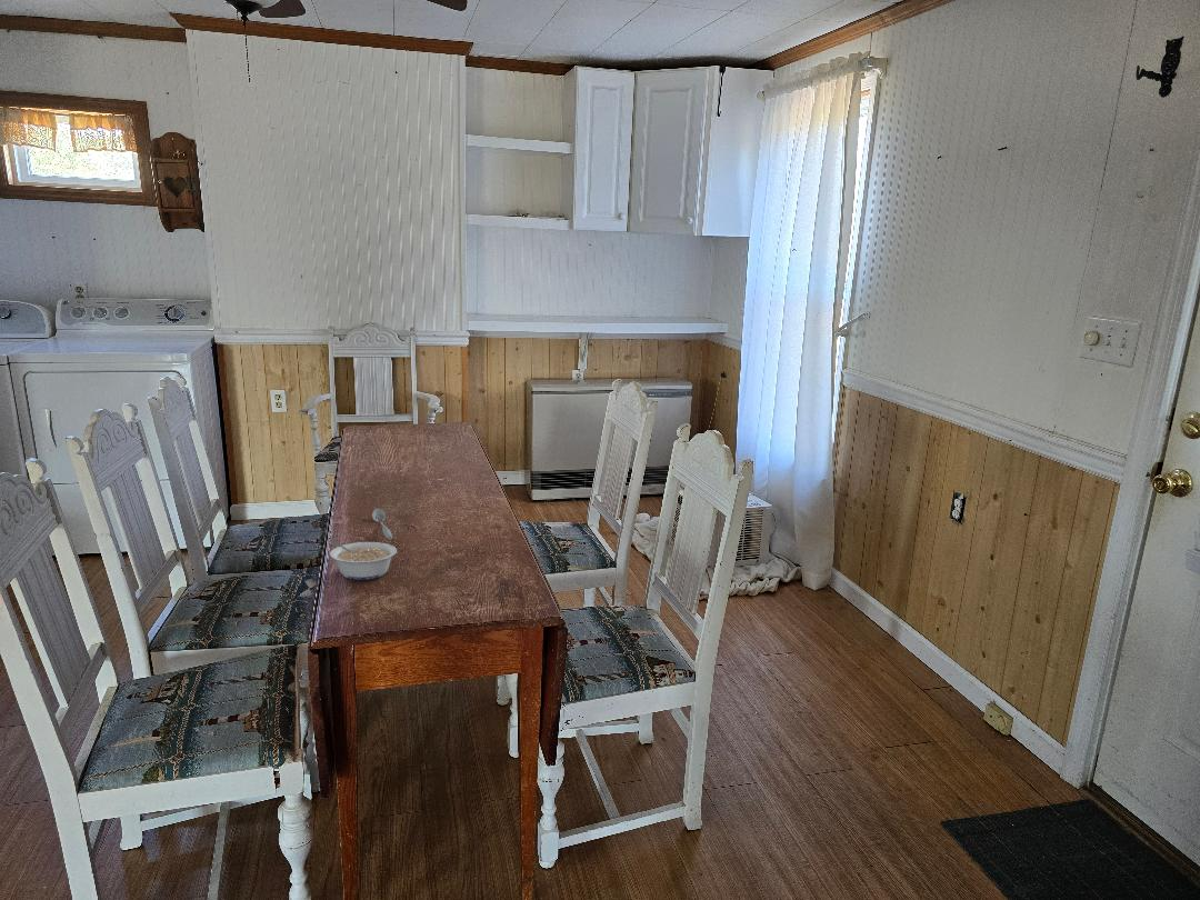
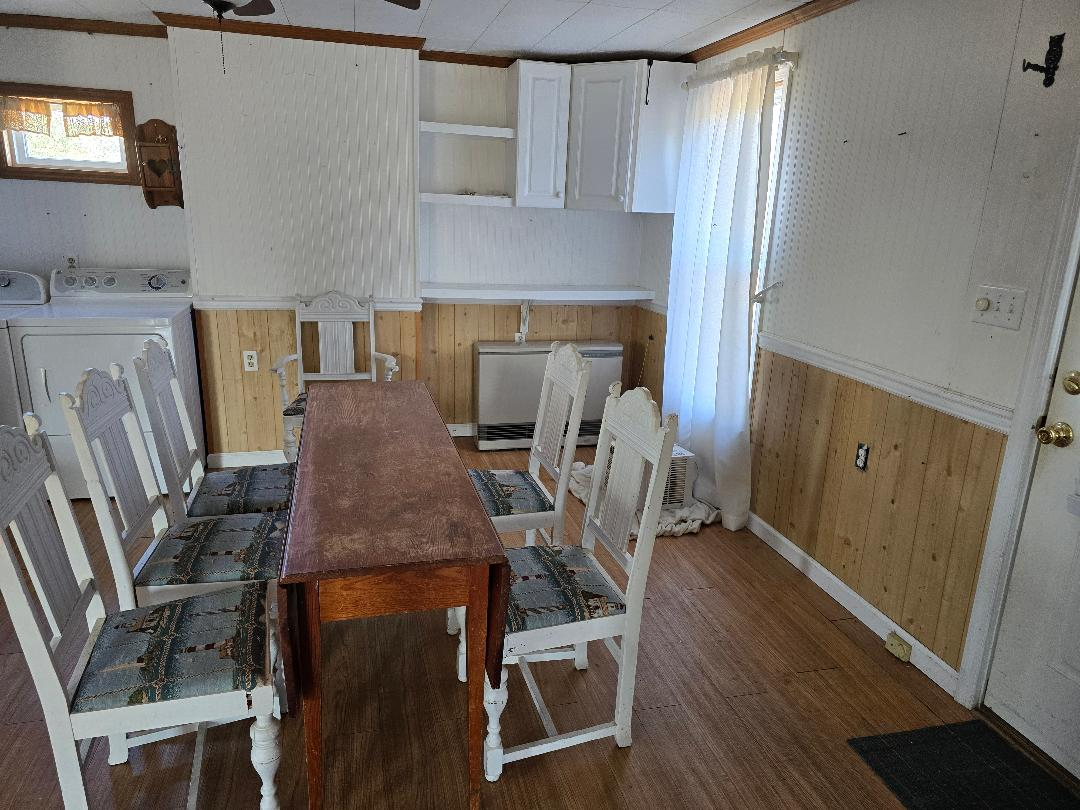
- legume (361, 560)
- spoon (383, 524)
